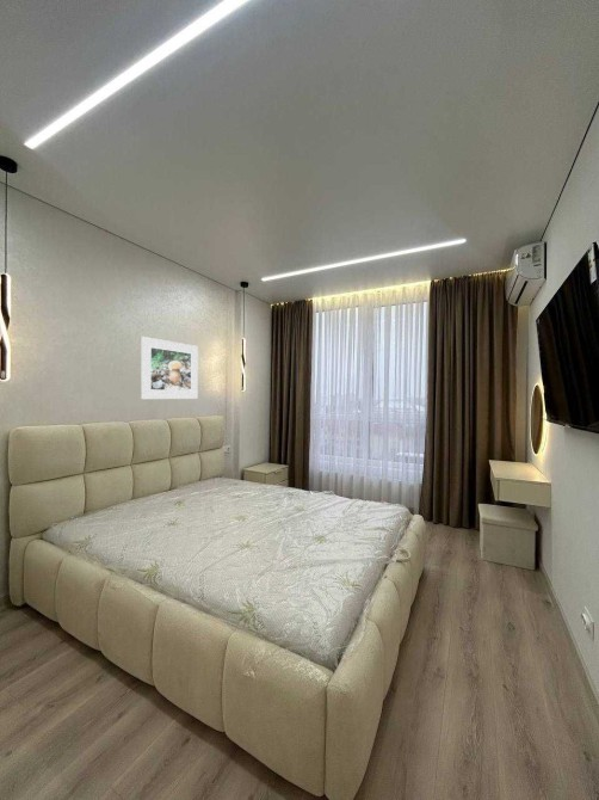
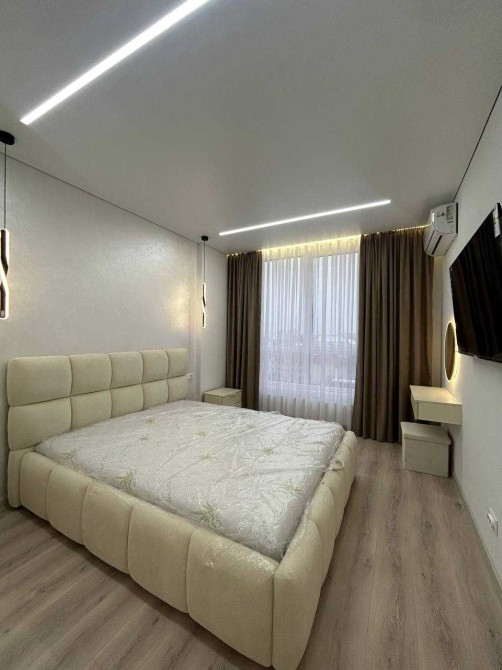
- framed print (172, 370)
